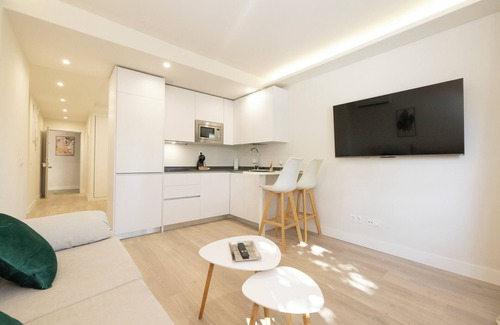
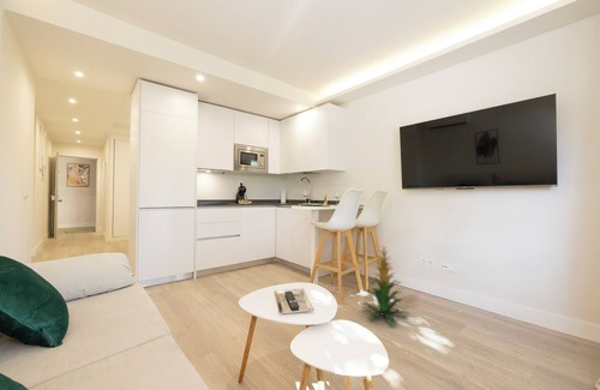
+ indoor plant (384, 281)
